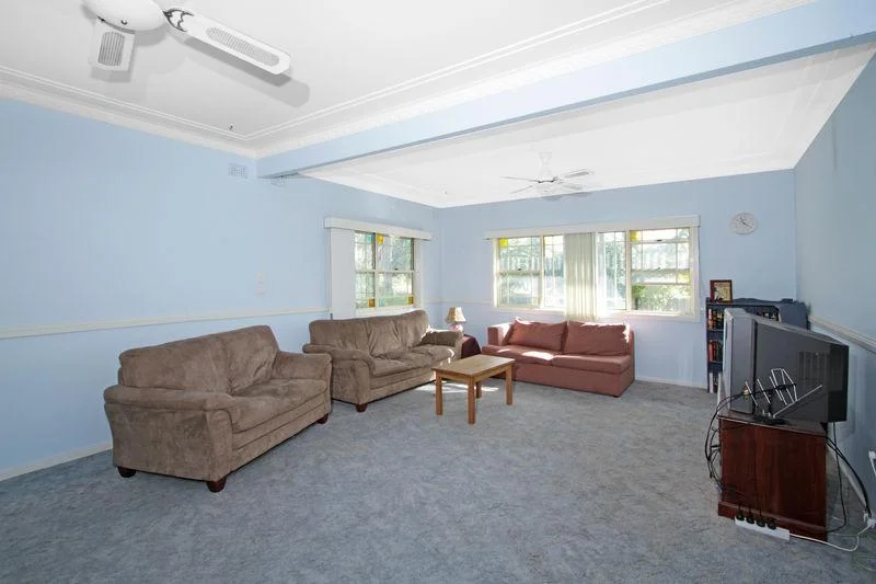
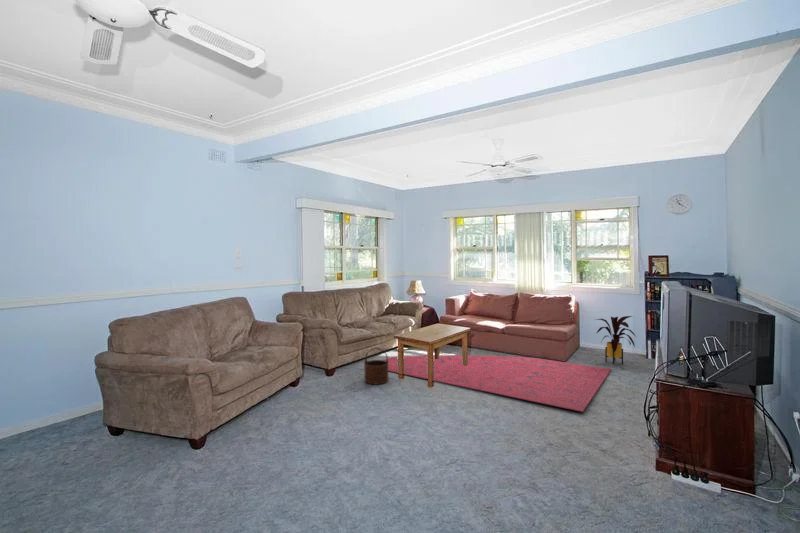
+ rug (485, 367)
+ house plant (613, 339)
+ wooden bucket (376, 364)
